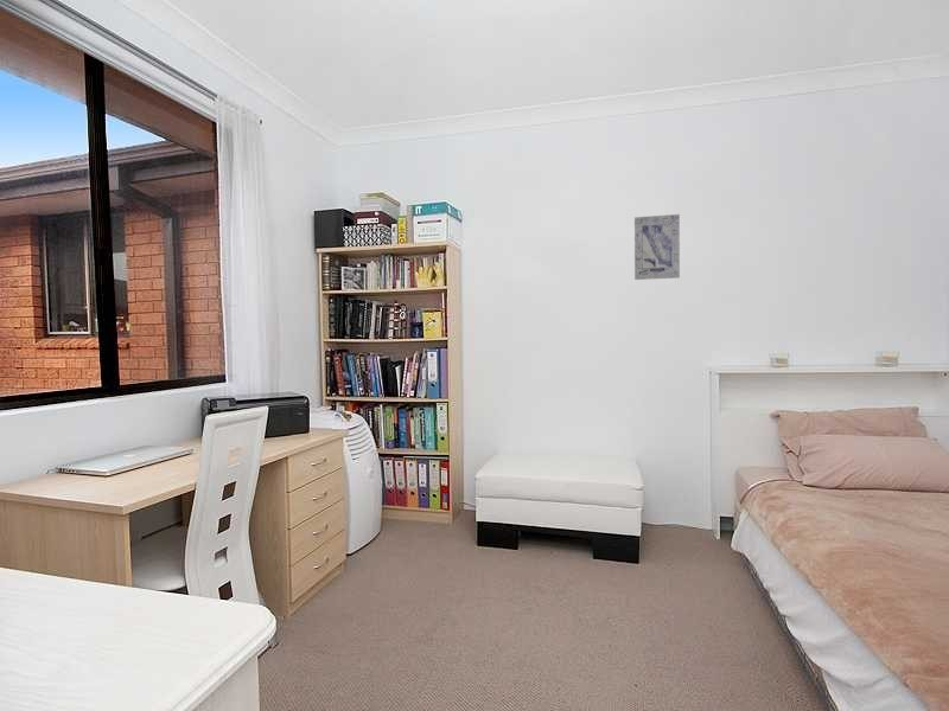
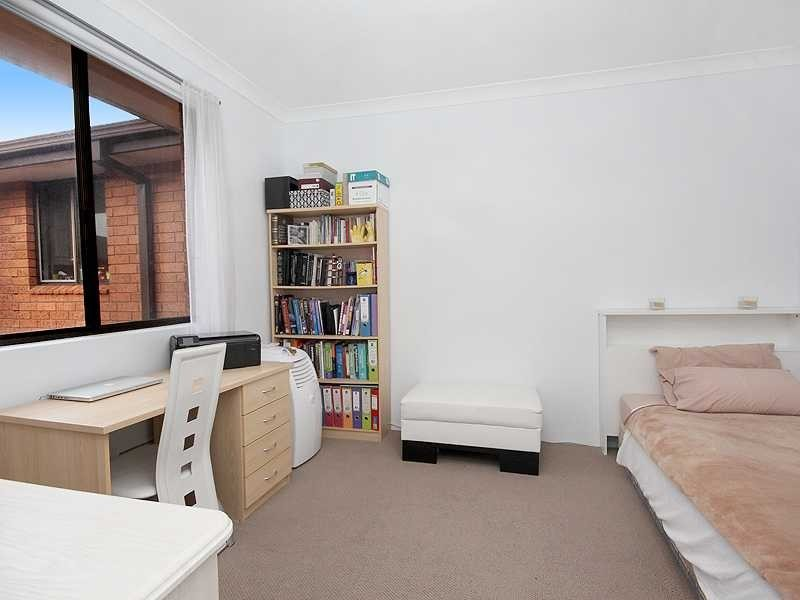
- wall art (656, 246)
